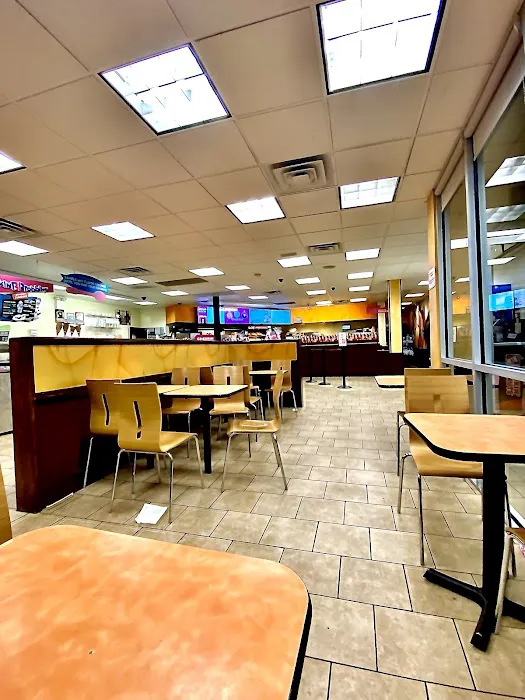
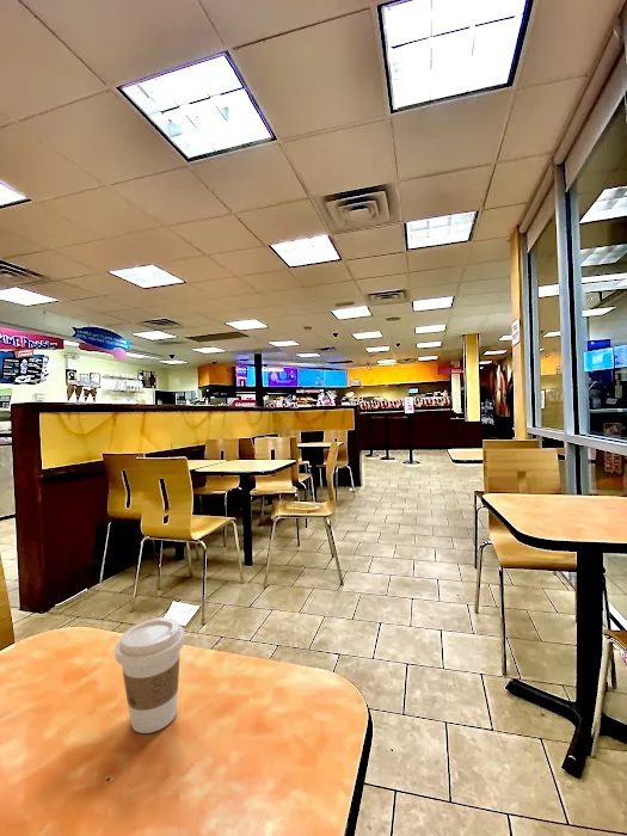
+ coffee cup (152, 674)
